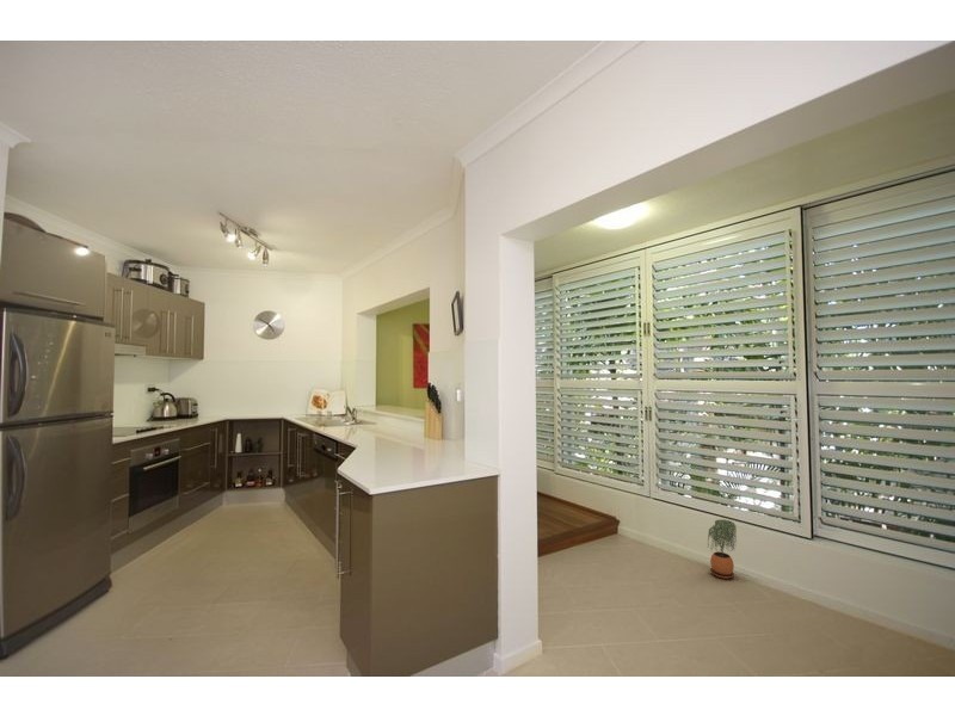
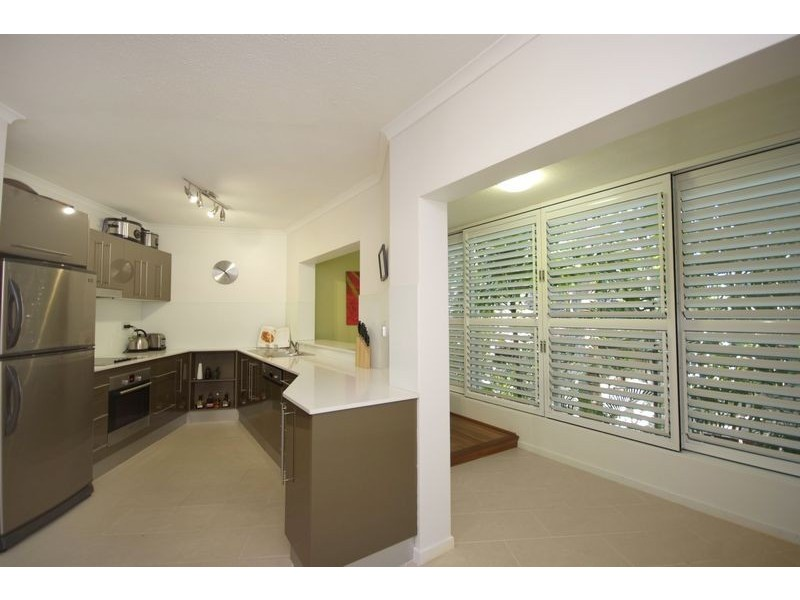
- potted plant (721, 547)
